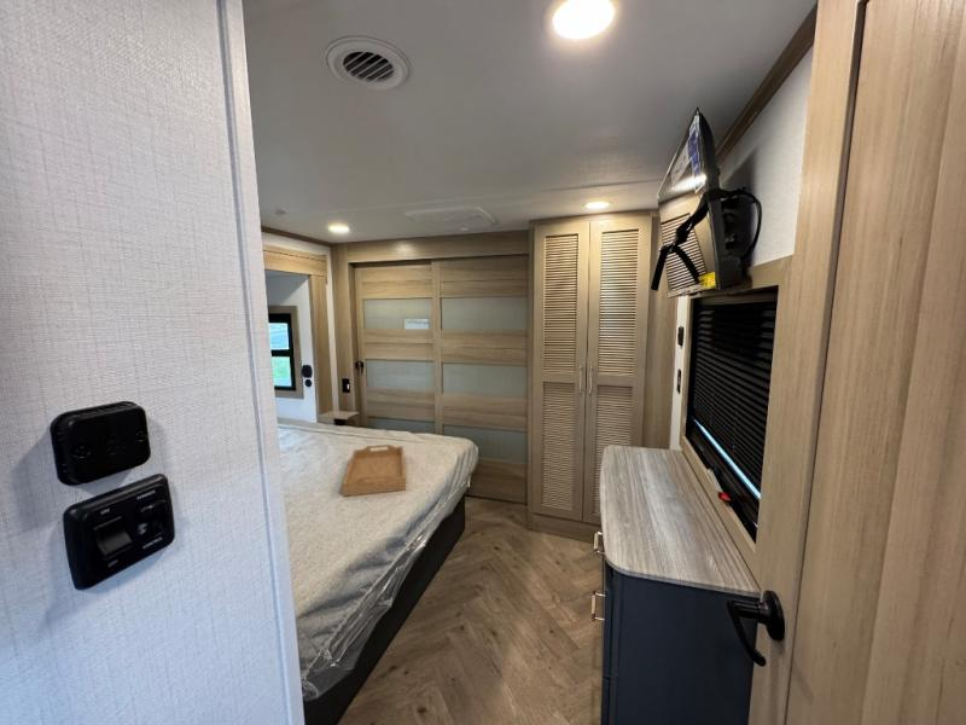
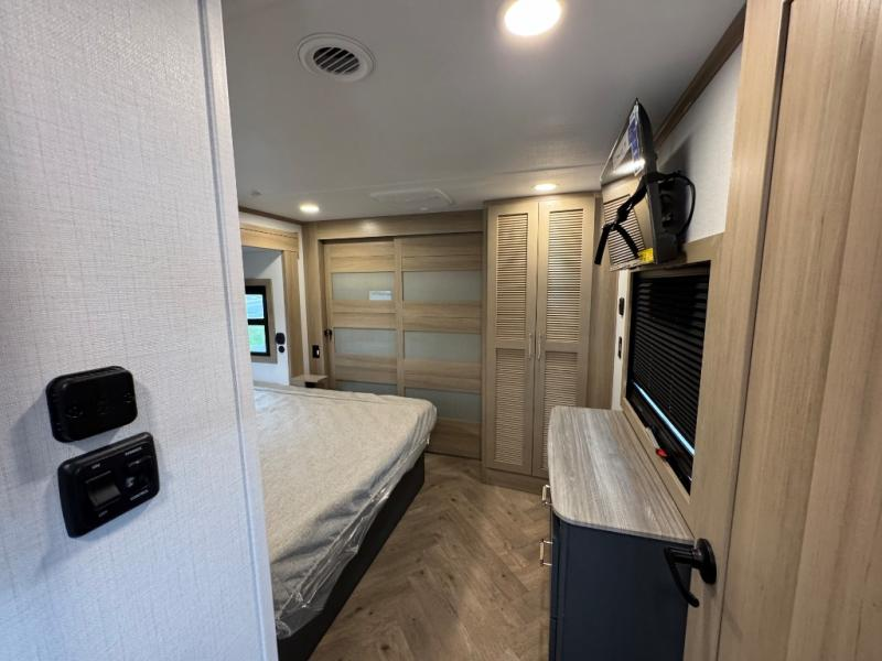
- serving tray (377, 465)
